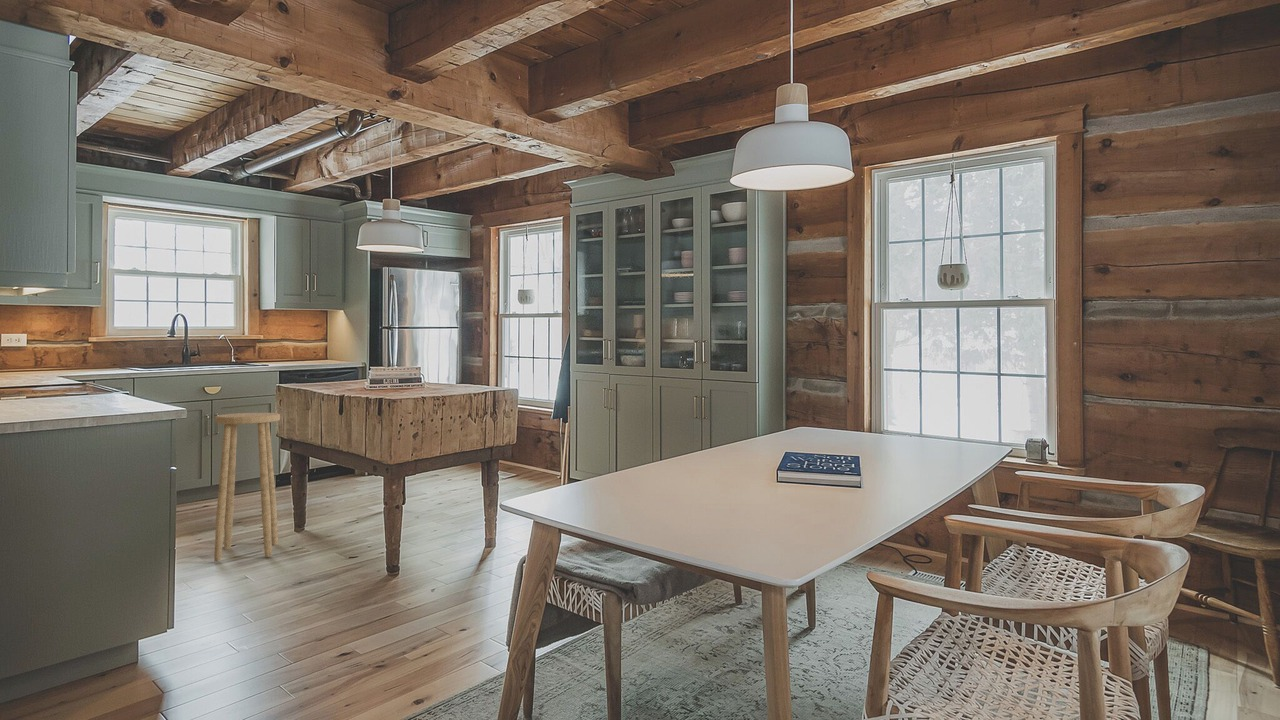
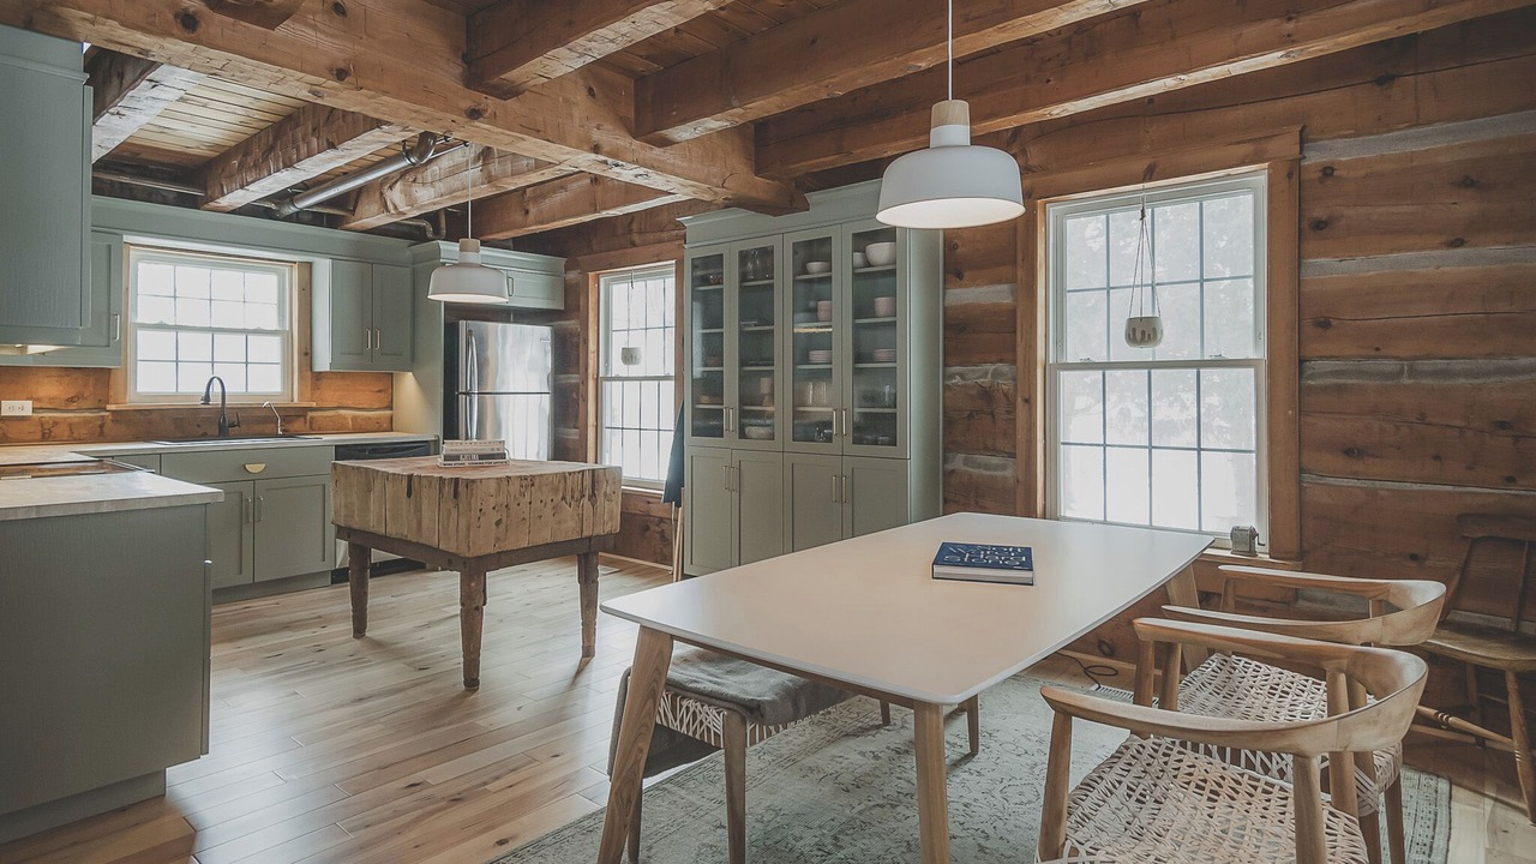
- stool (260, 483)
